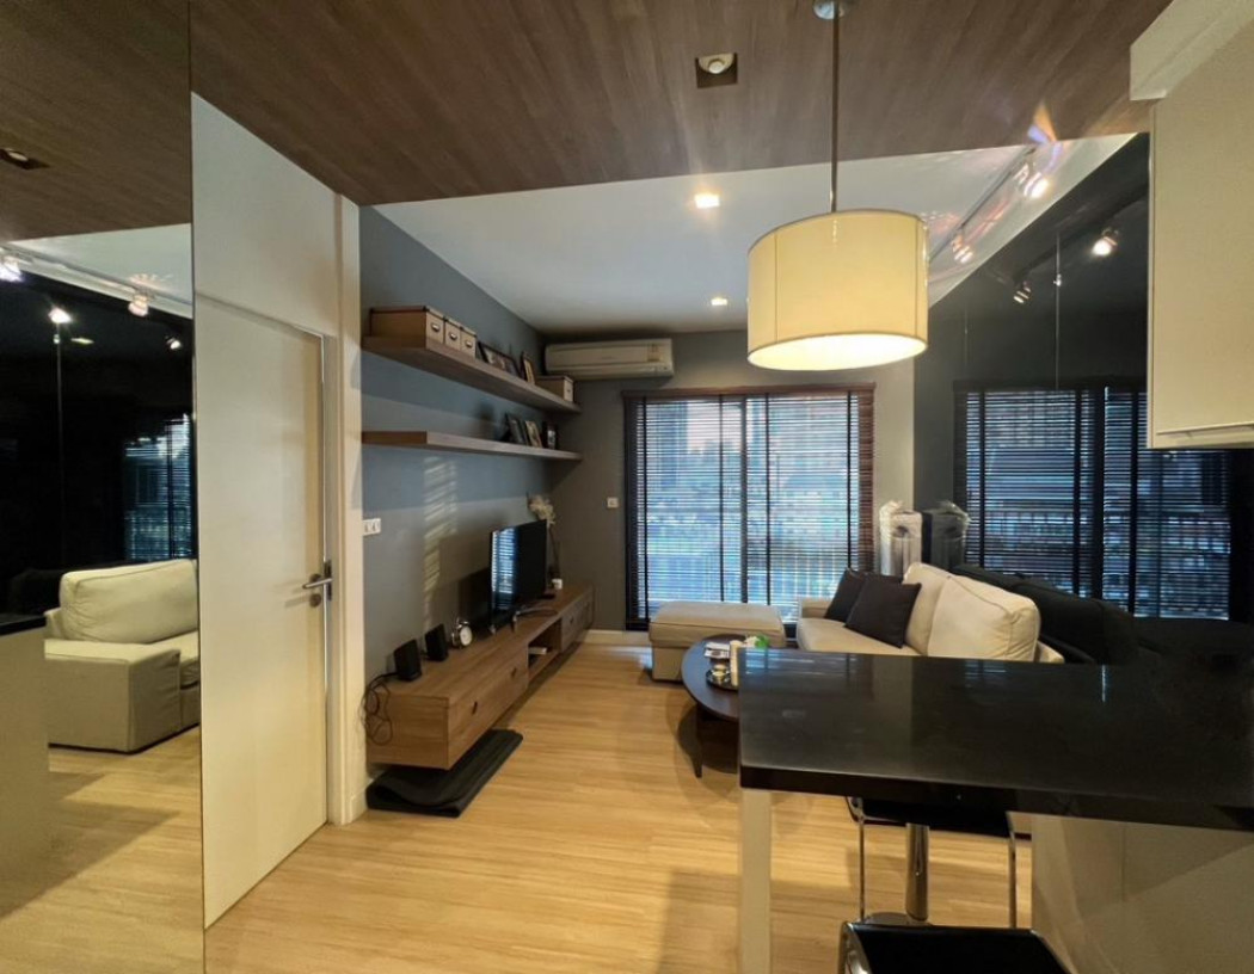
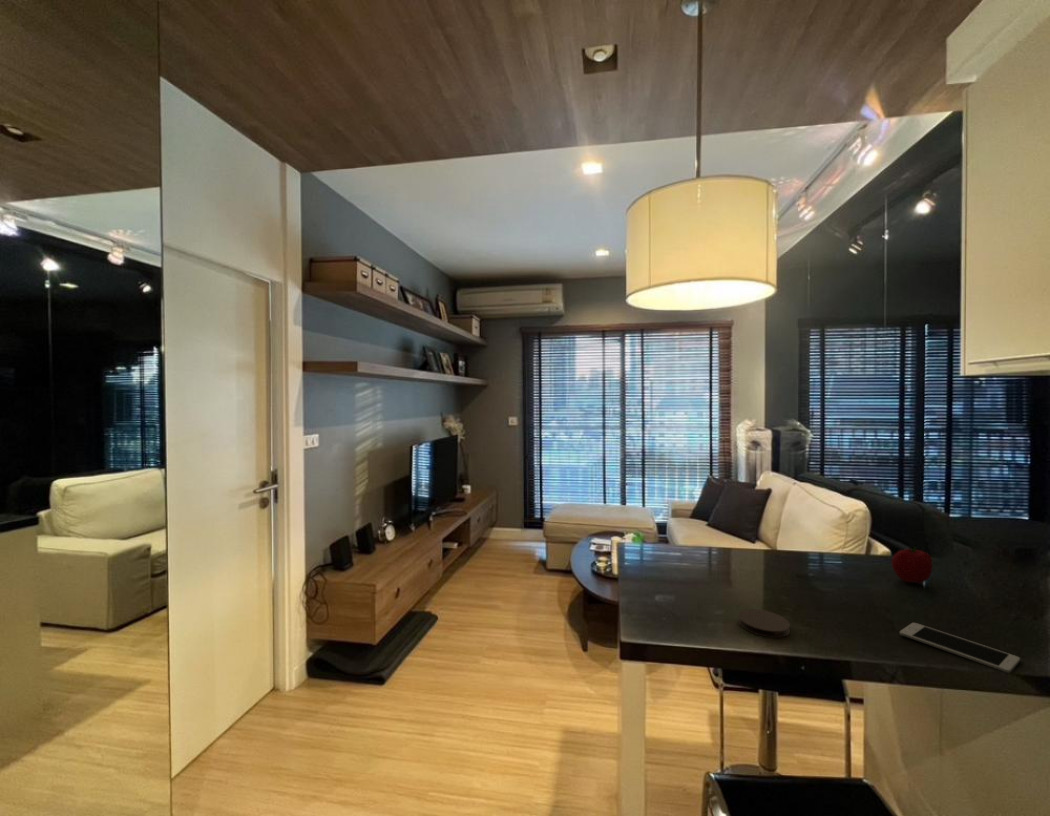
+ cell phone (956, 645)
+ coaster (763, 622)
+ fruit (911, 564)
